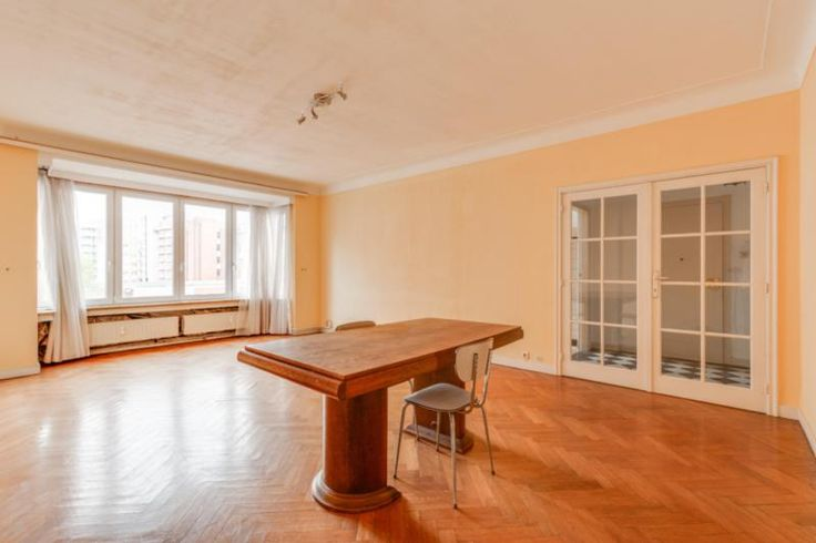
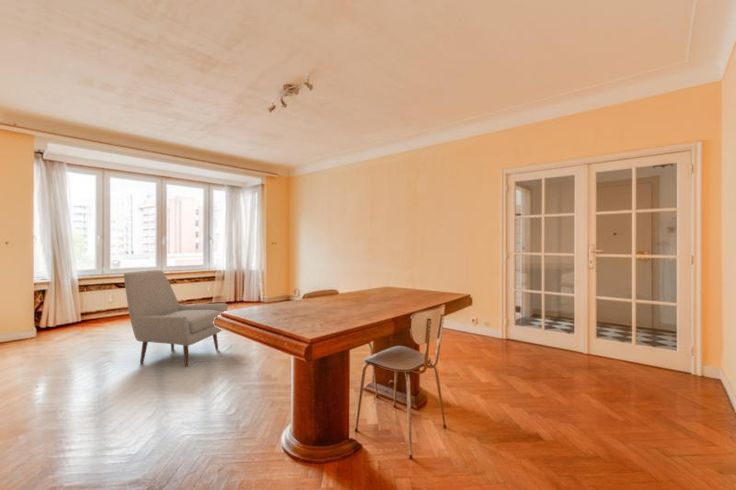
+ chair (173, 313)
